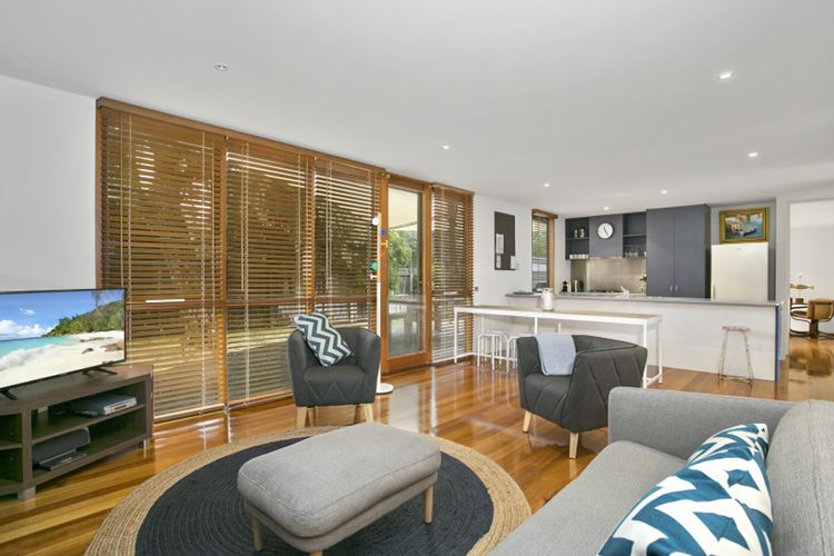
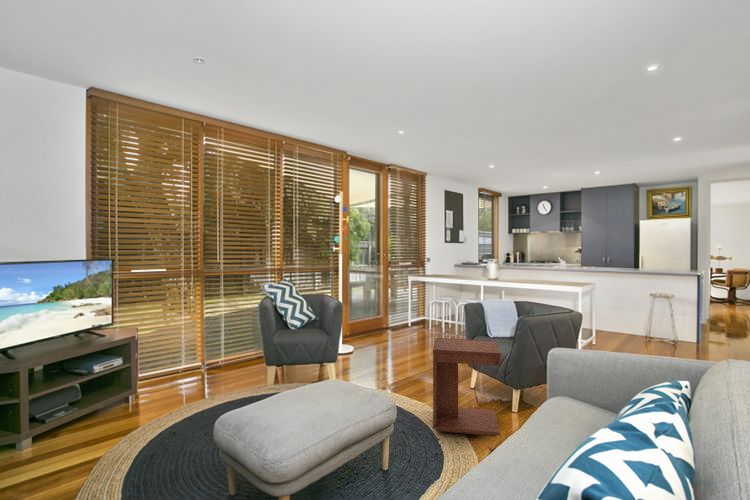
+ side table (457, 385)
